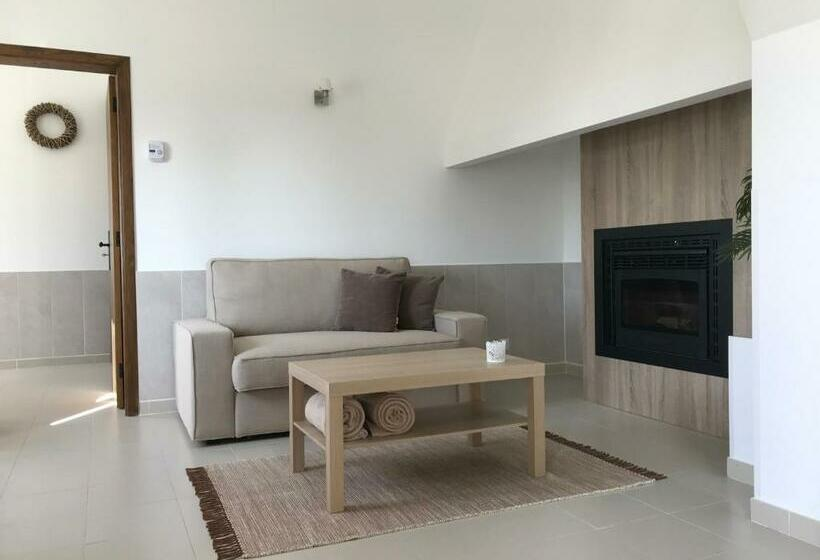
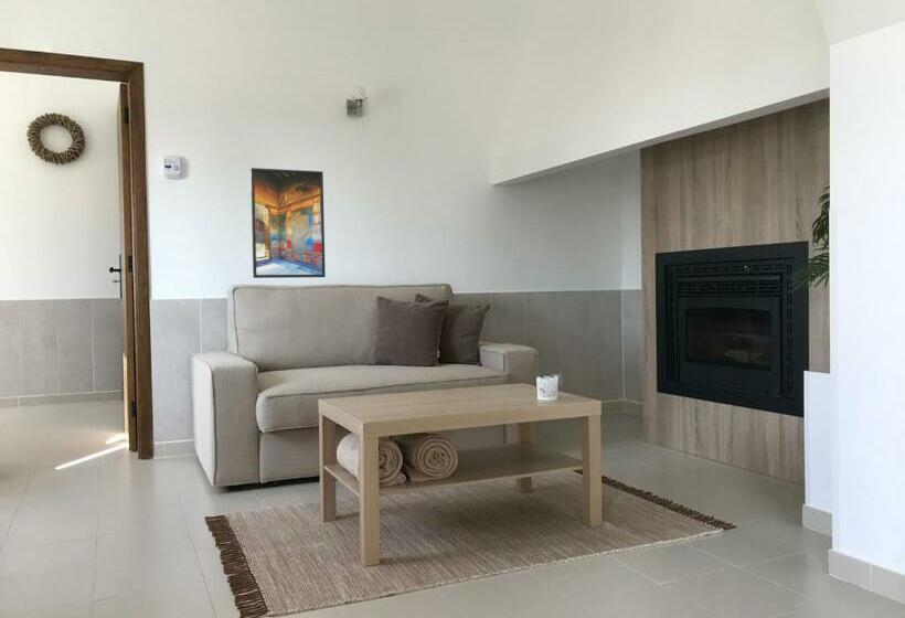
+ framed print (288, 223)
